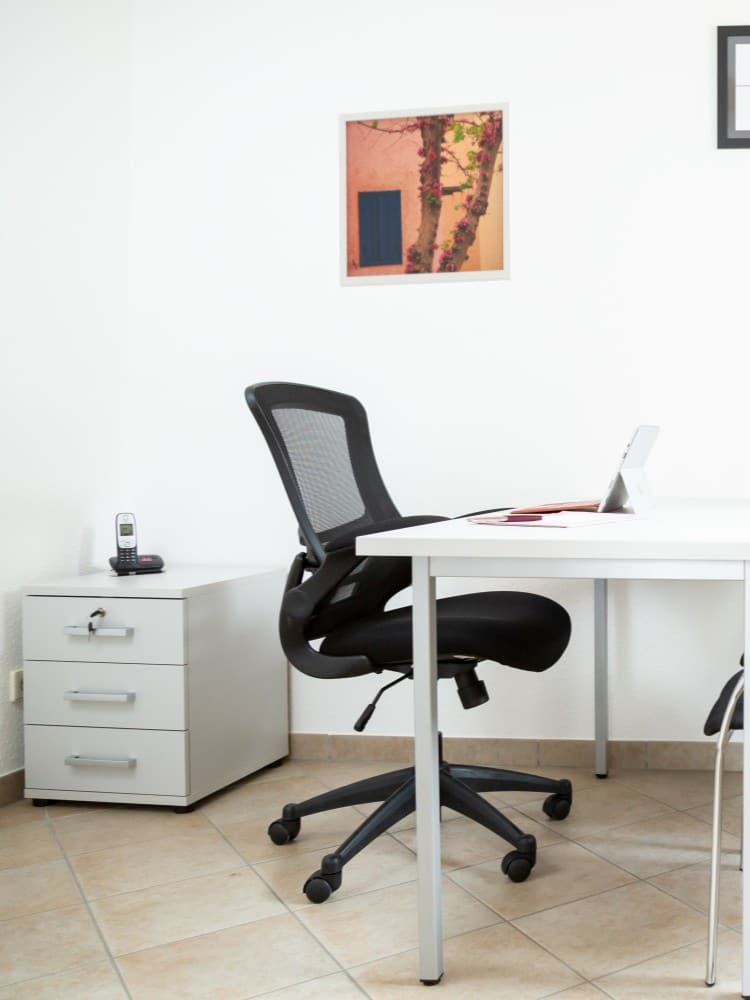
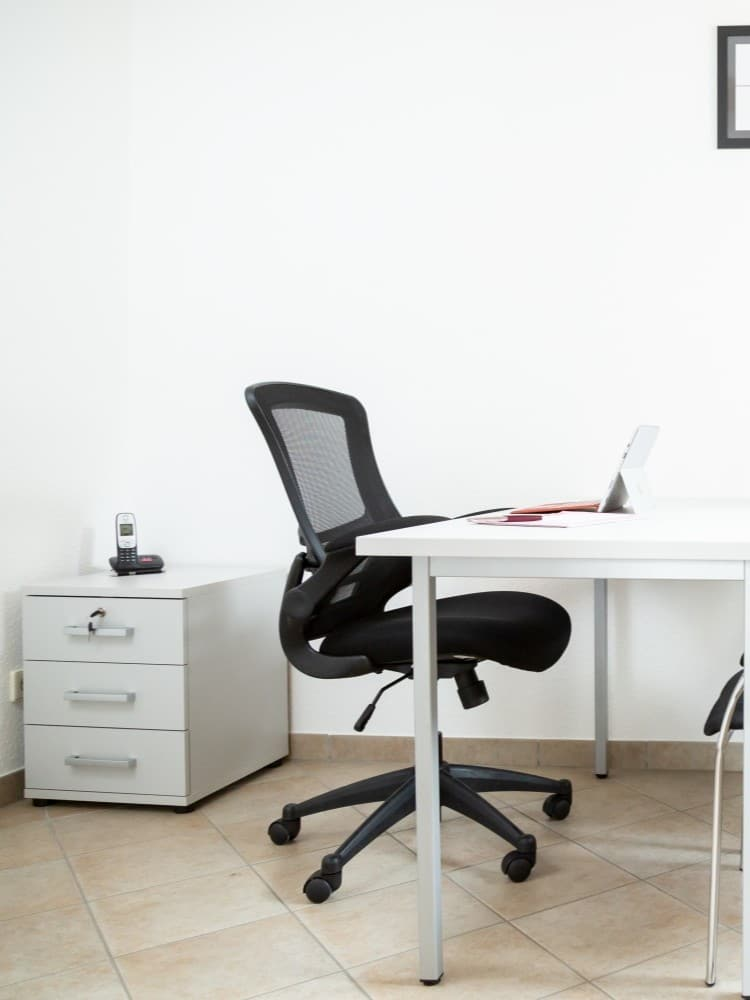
- wall art (424, 196)
